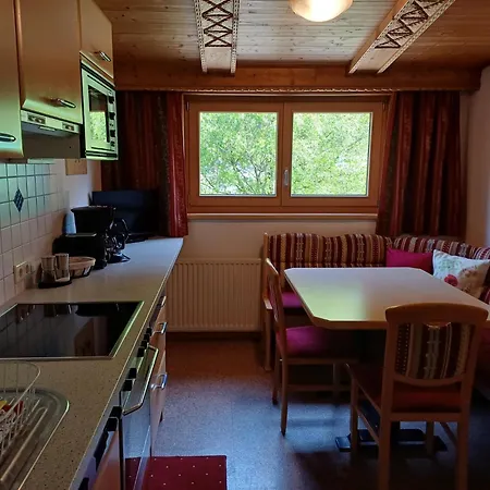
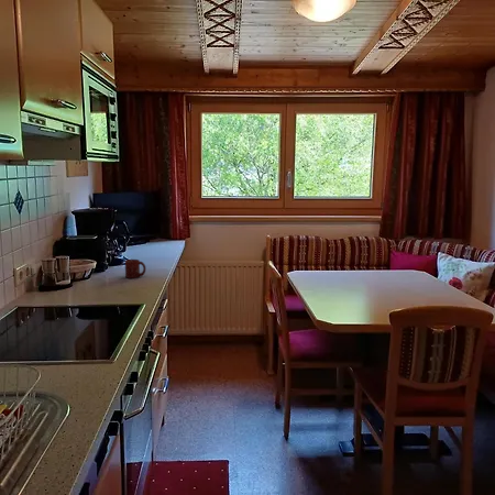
+ cup (135, 268)
